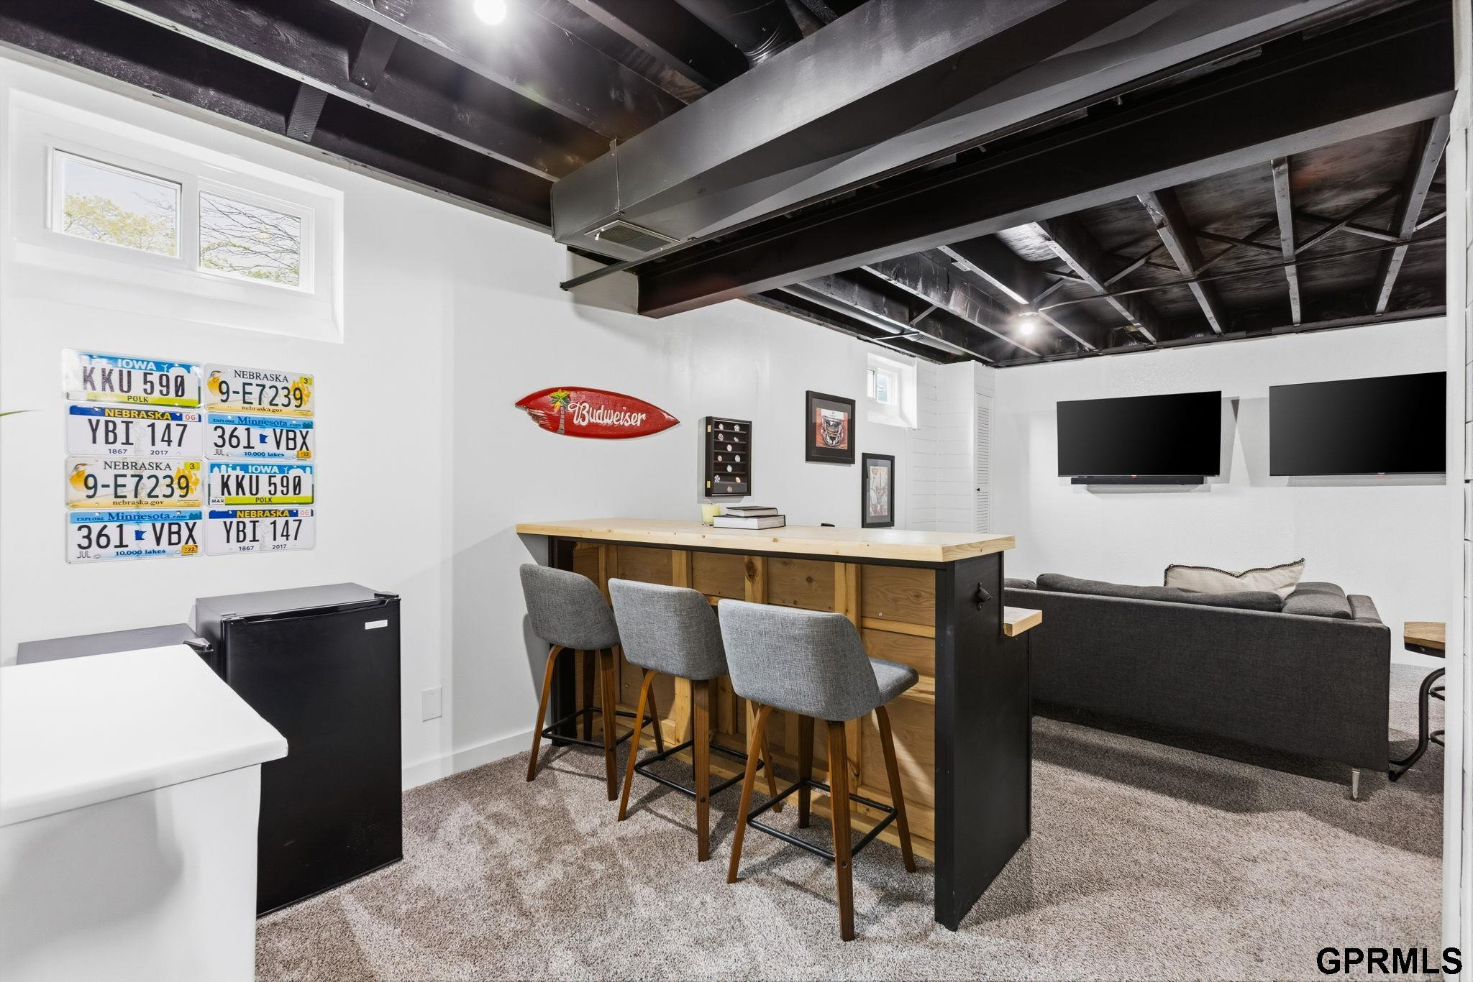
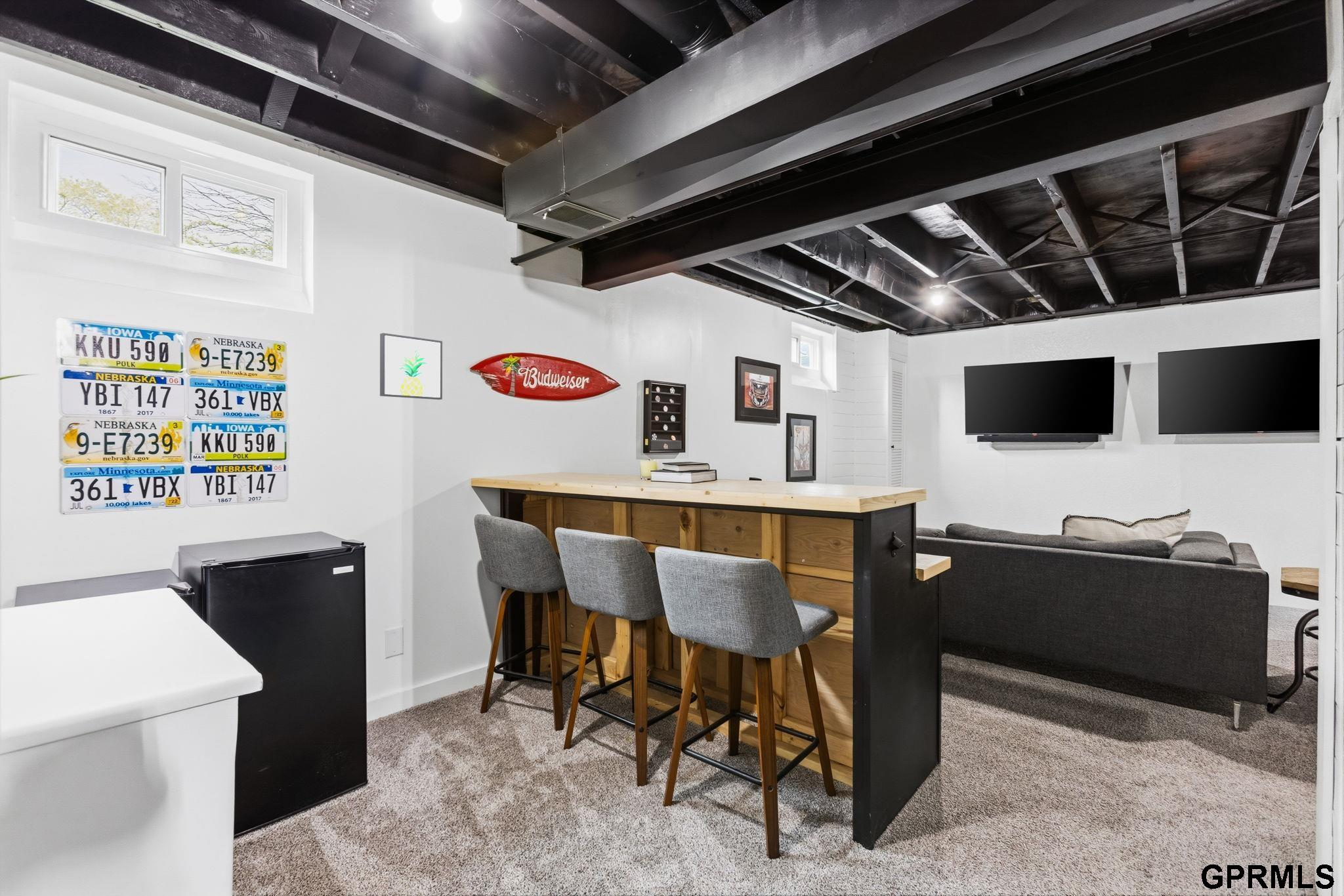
+ wall art (412, 367)
